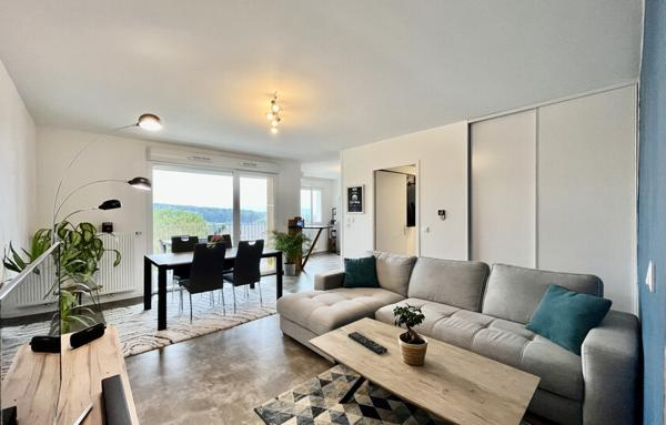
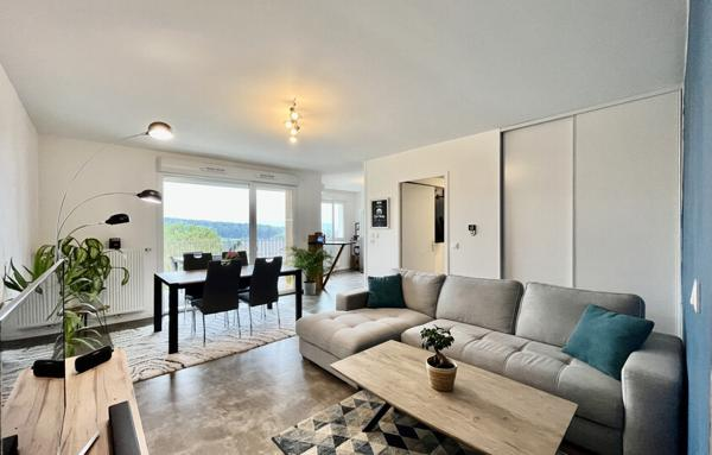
- remote control (366, 342)
